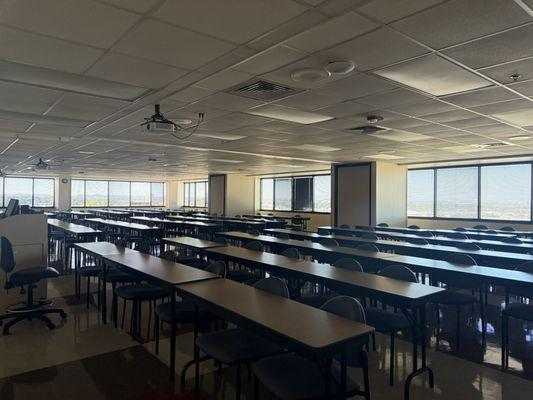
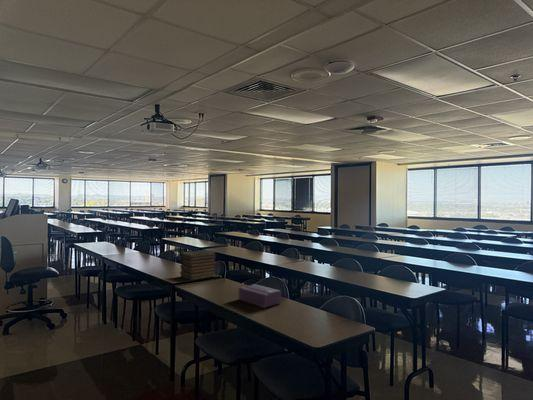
+ book stack (198, 264)
+ tissue box (259, 295)
